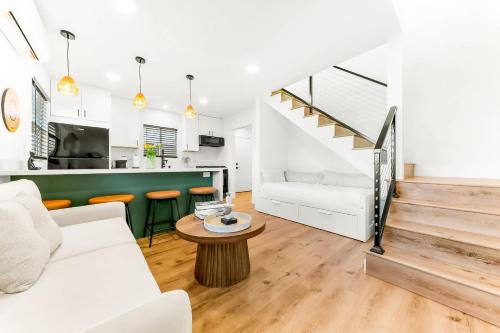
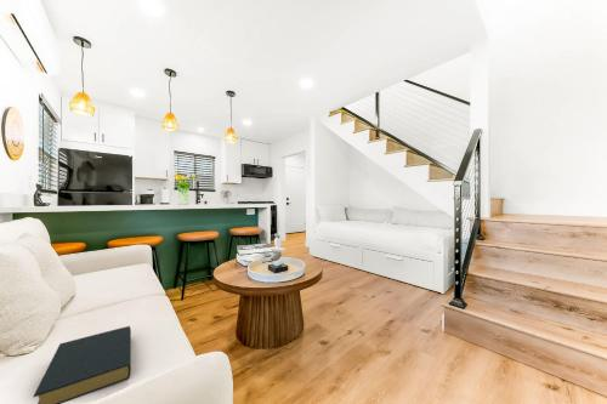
+ hardback book (92, 359)
